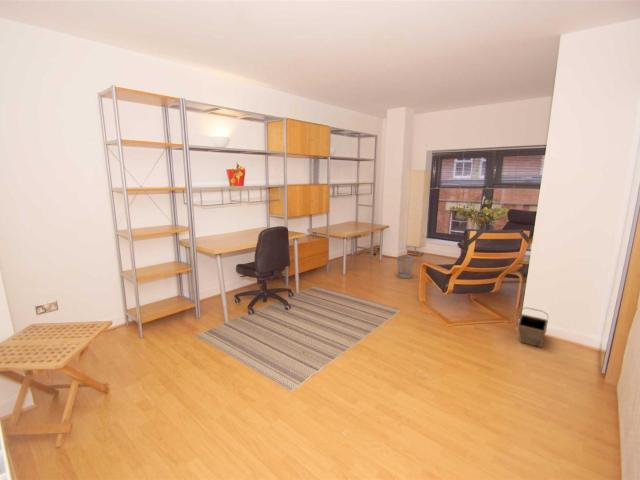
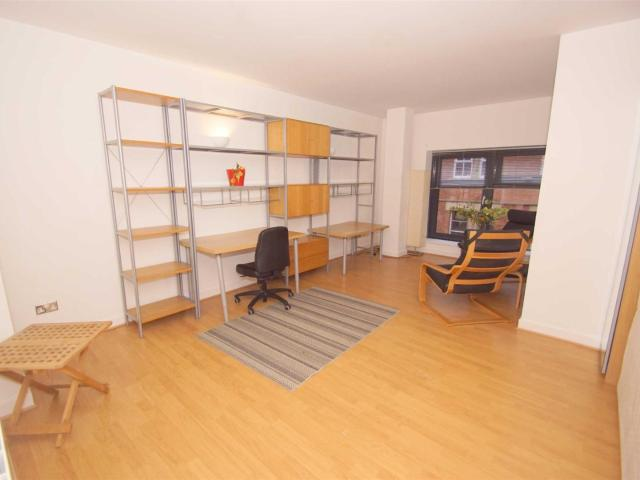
- wastebasket (405, 266)
- basket (532, 324)
